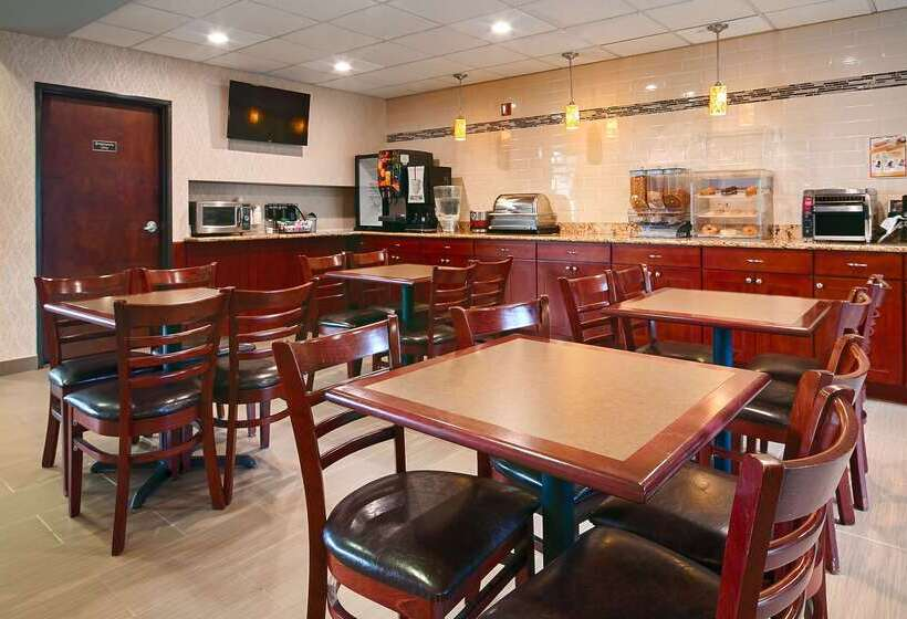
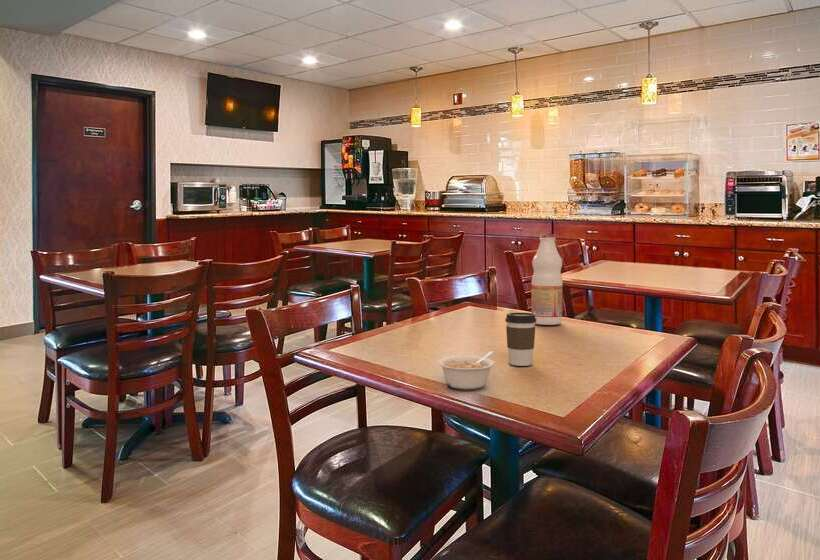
+ legume (466, 370)
+ fruit juice (547, 279)
+ coffee cup (520, 338)
